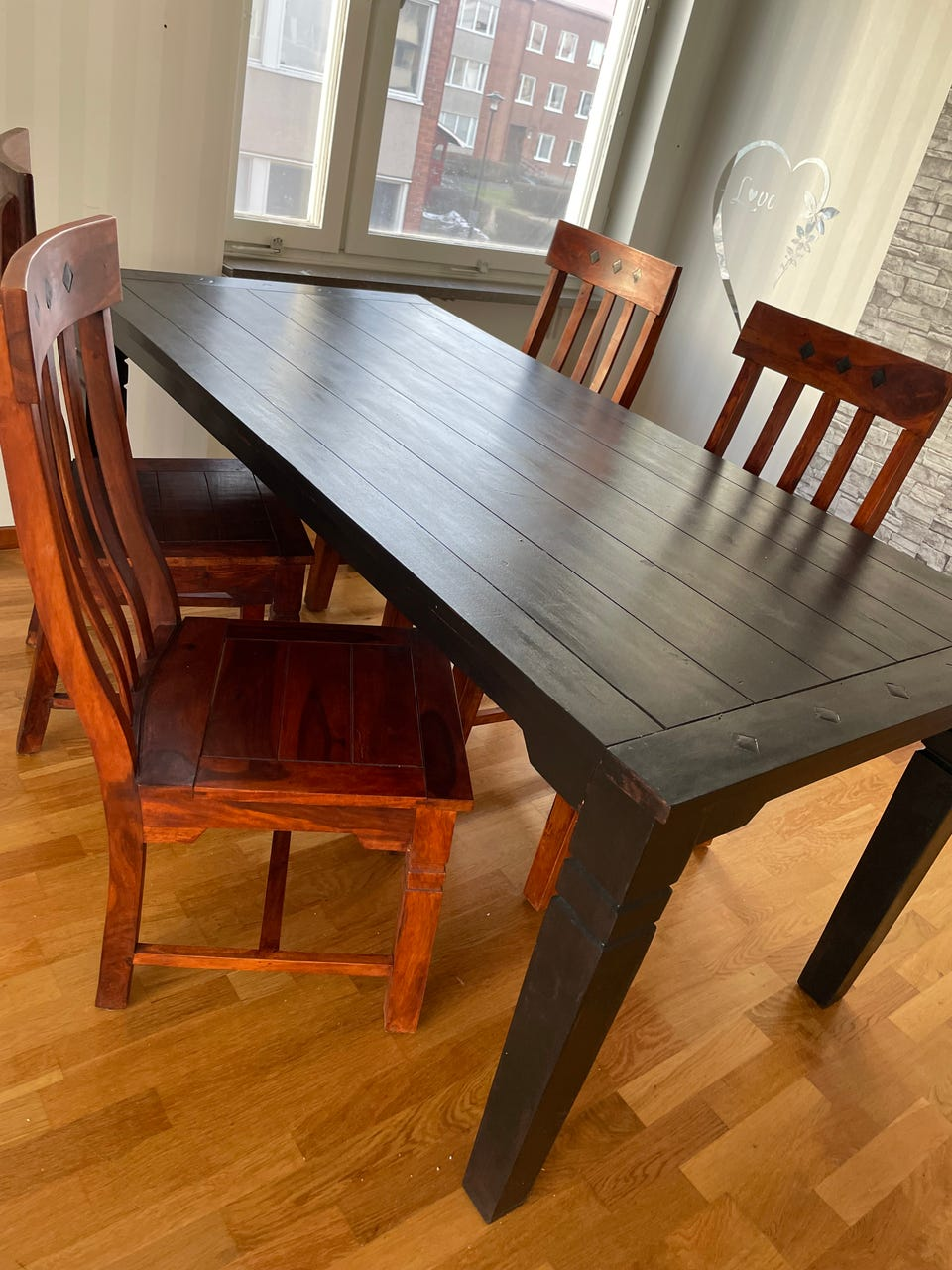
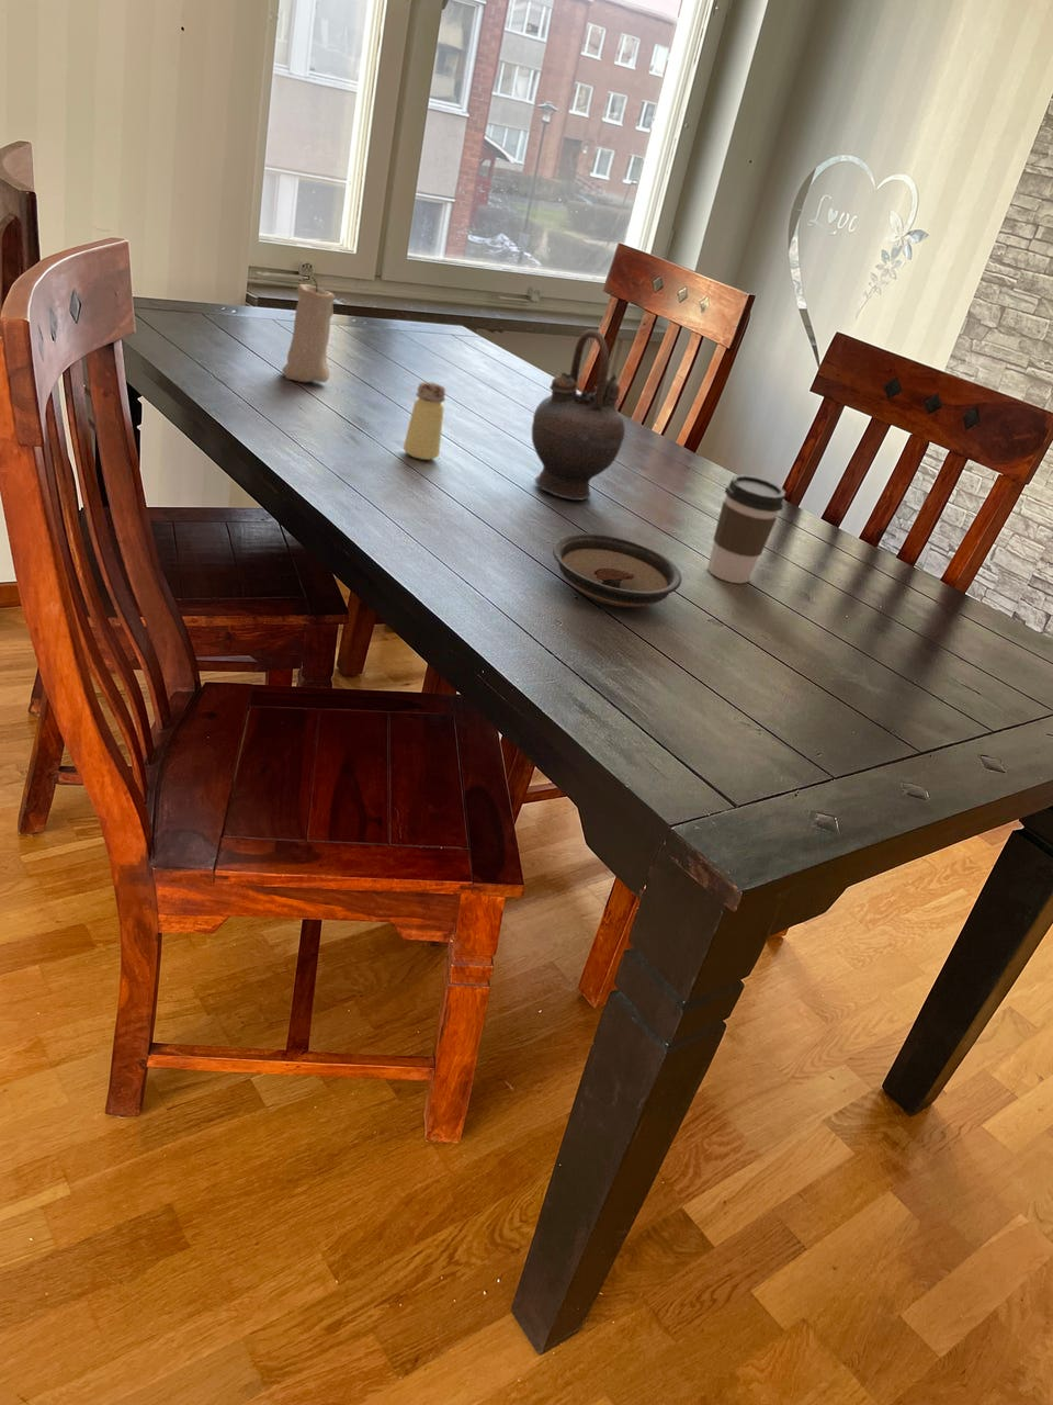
+ coffee cup (742, 530)
+ candle (311, 330)
+ saltshaker (426, 419)
+ saucer (613, 576)
+ teapot (577, 410)
